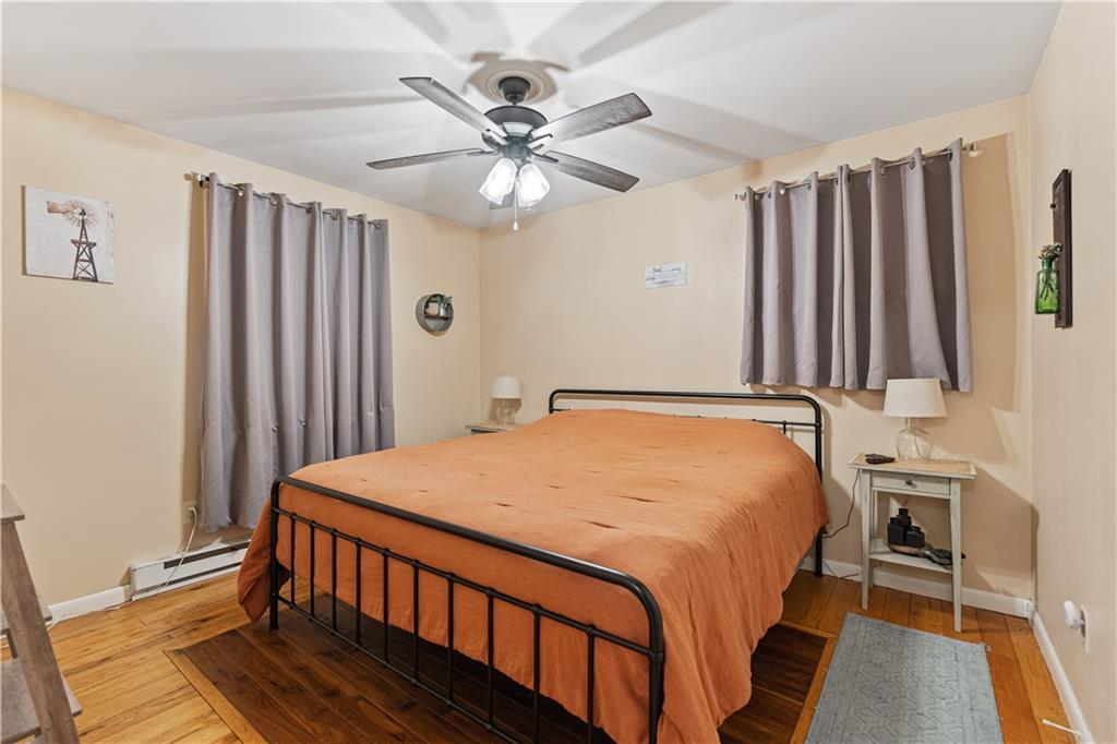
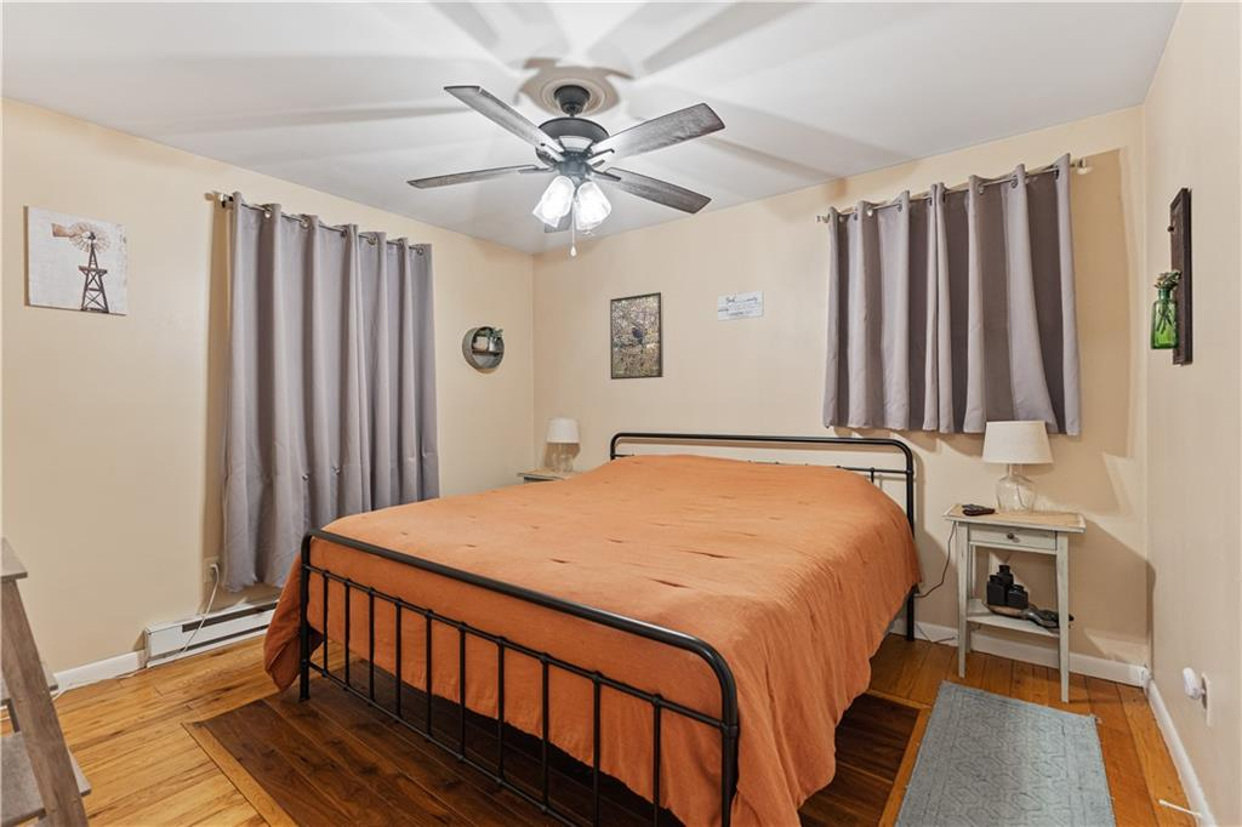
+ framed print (636, 337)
